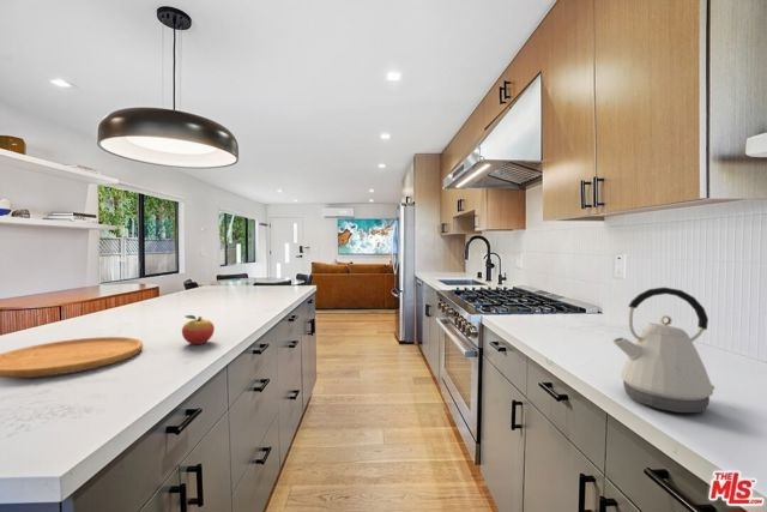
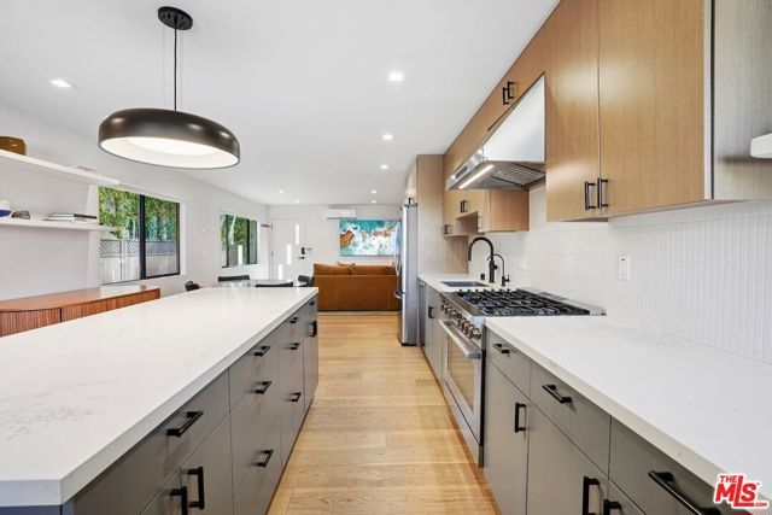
- cutting board (71, 354)
- fruit (198, 327)
- kettle (662, 344)
